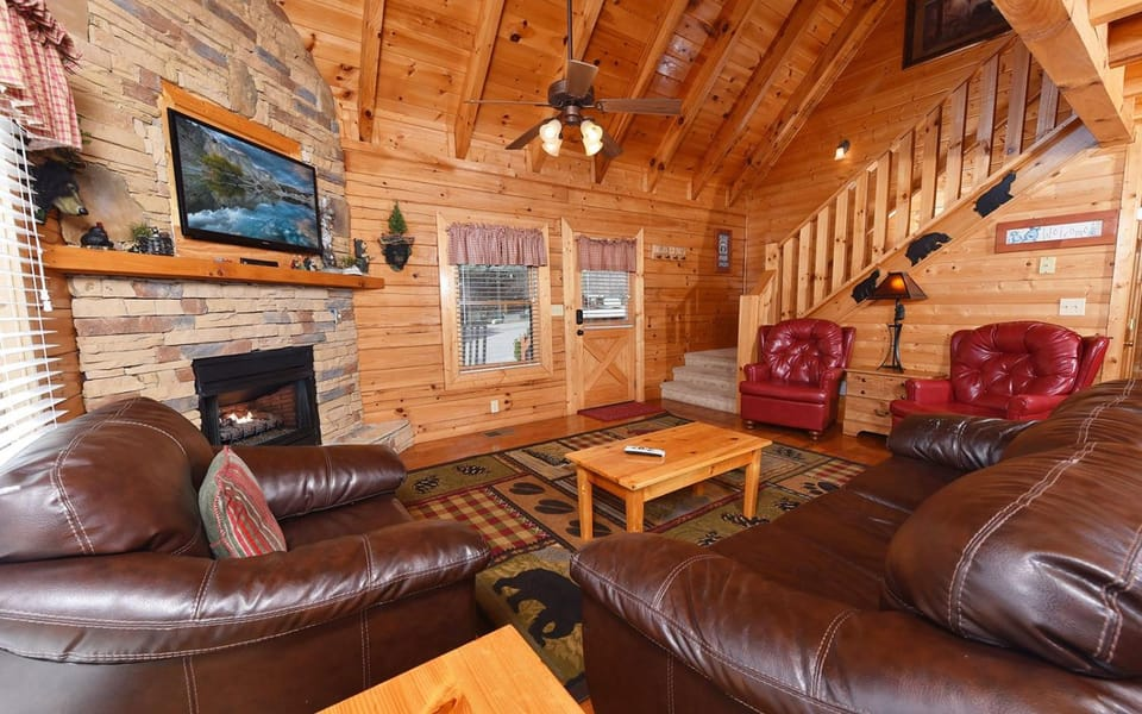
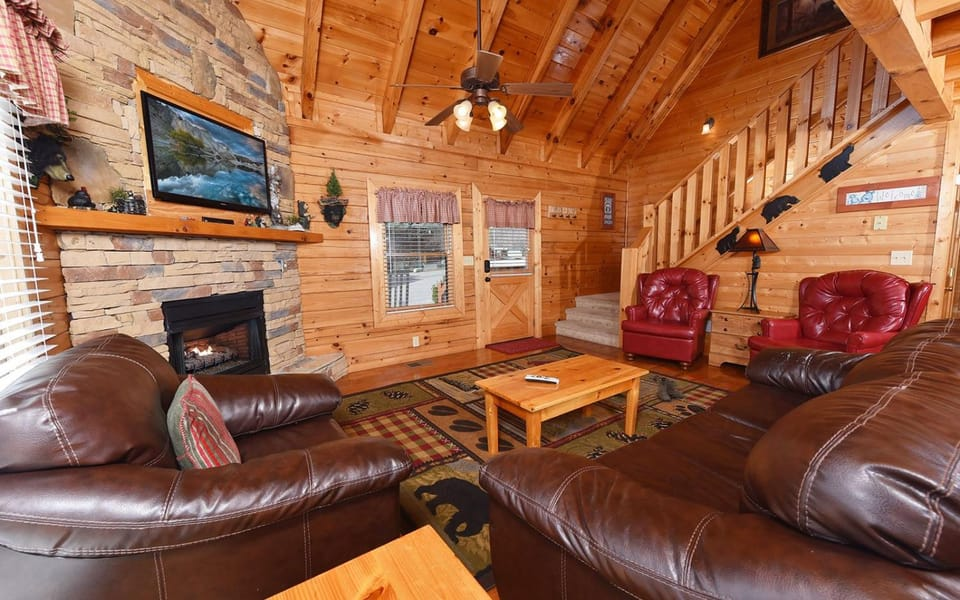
+ boots (668, 390)
